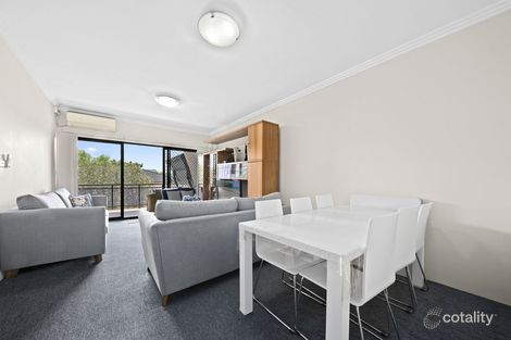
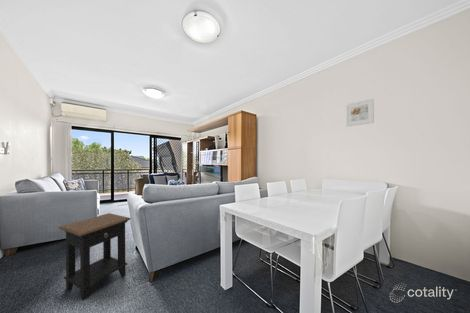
+ side table (103, 251)
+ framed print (359, 113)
